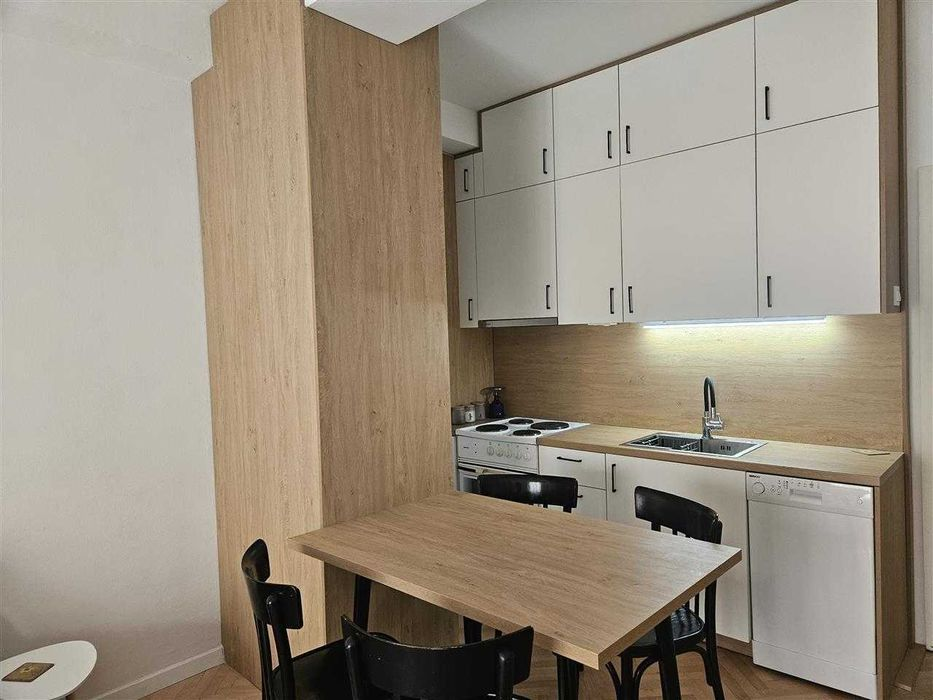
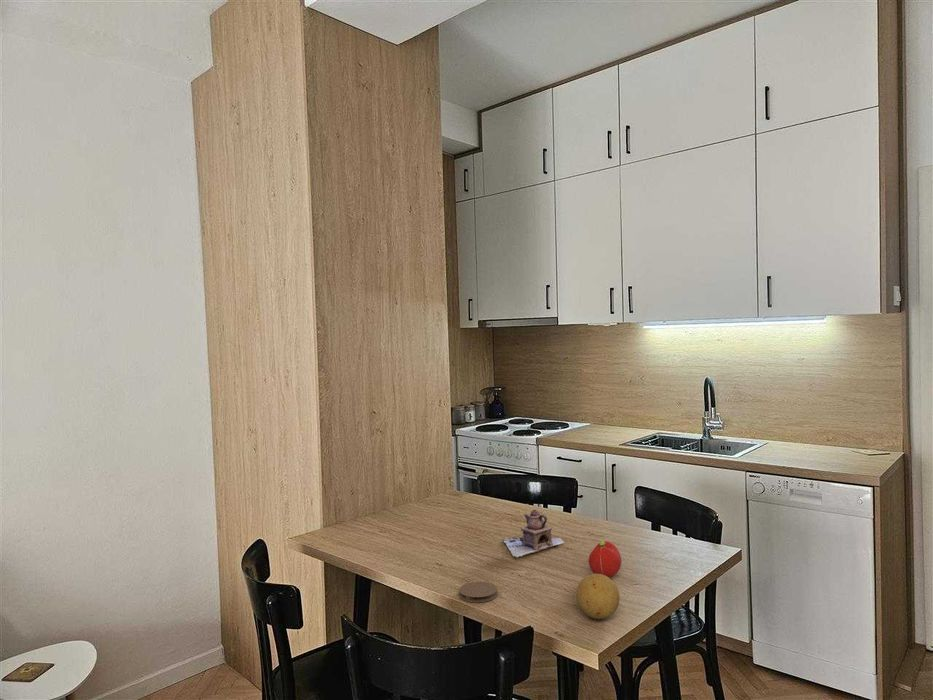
+ fruit (604, 557)
+ coaster (478, 591)
+ teapot (534, 527)
+ fruit (597, 596)
